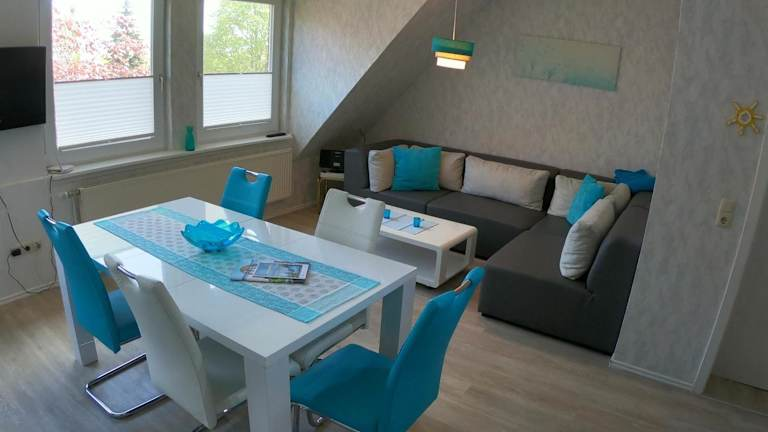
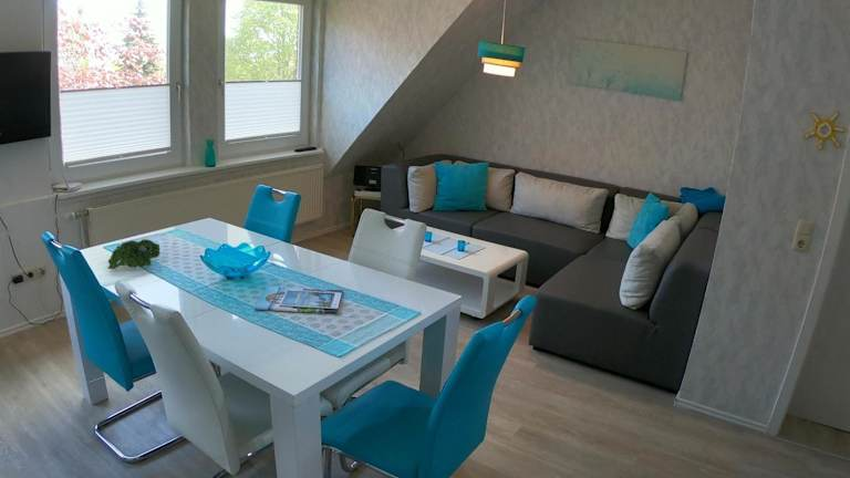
+ plant (134, 253)
